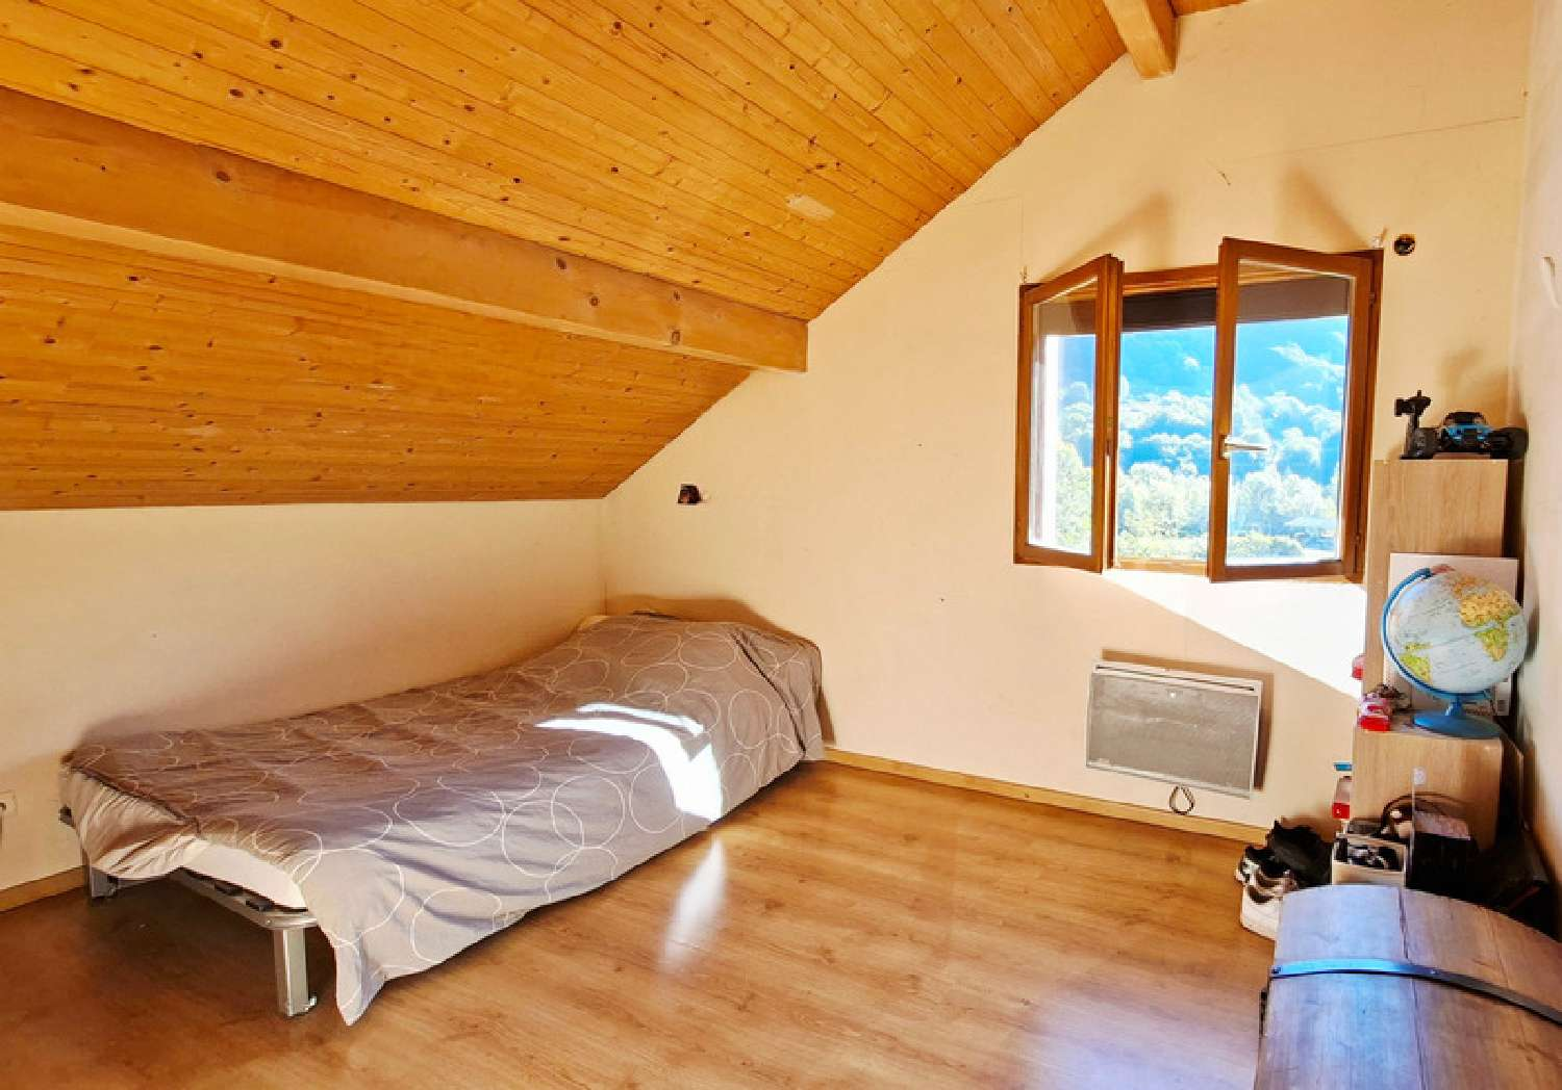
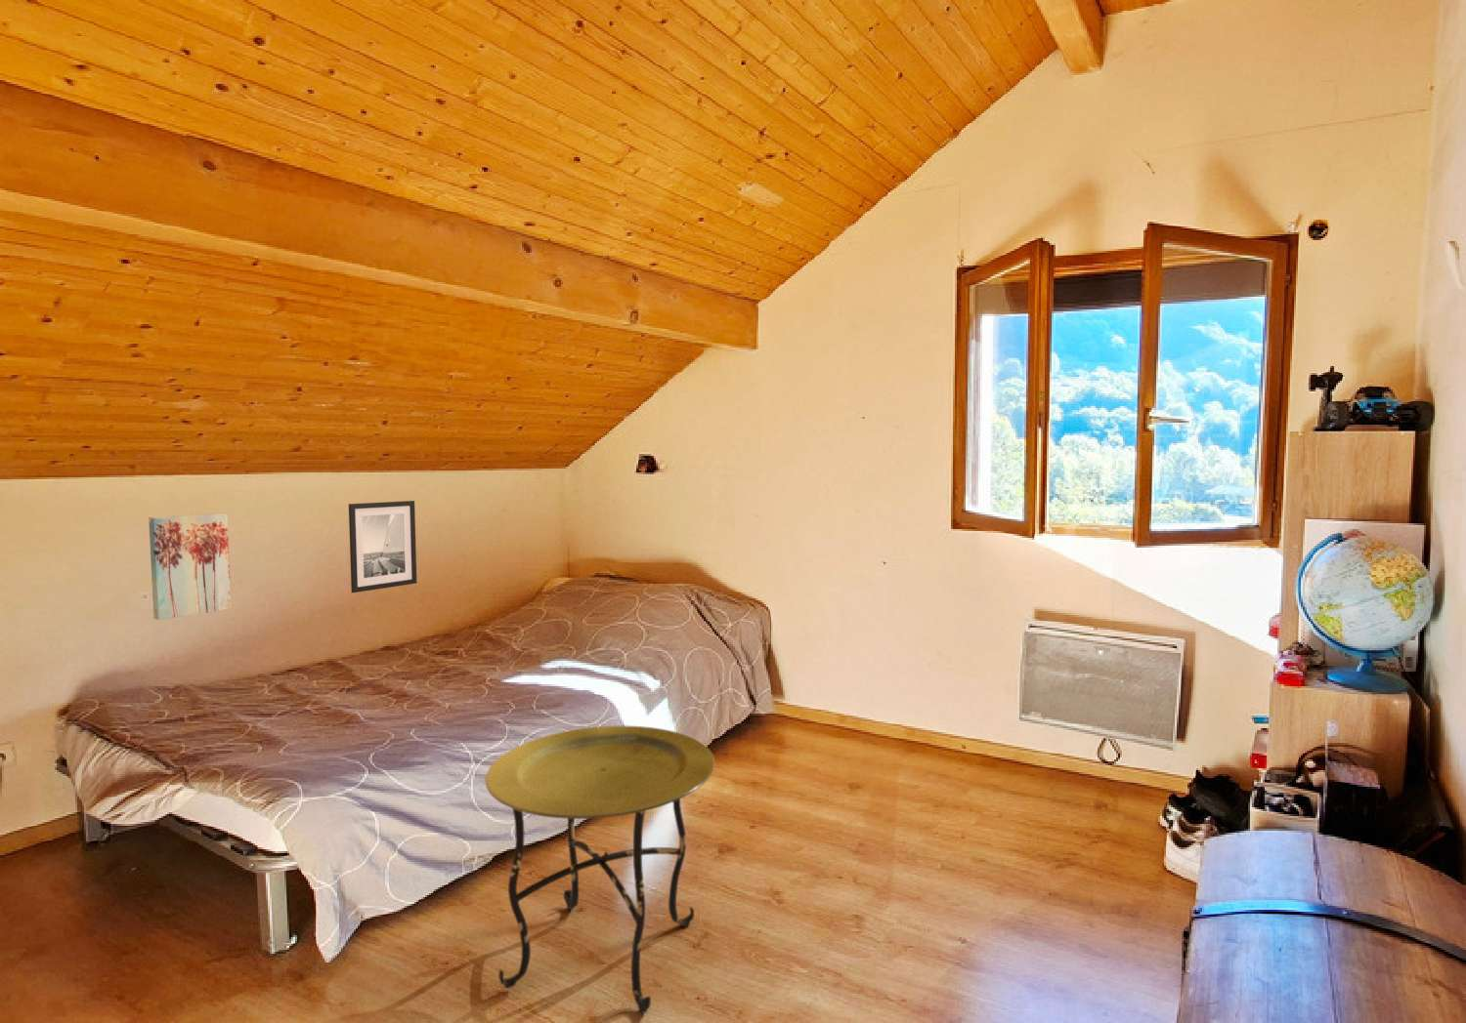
+ side table (604, 860)
+ wall art (192, 564)
+ wall art (383, 544)
